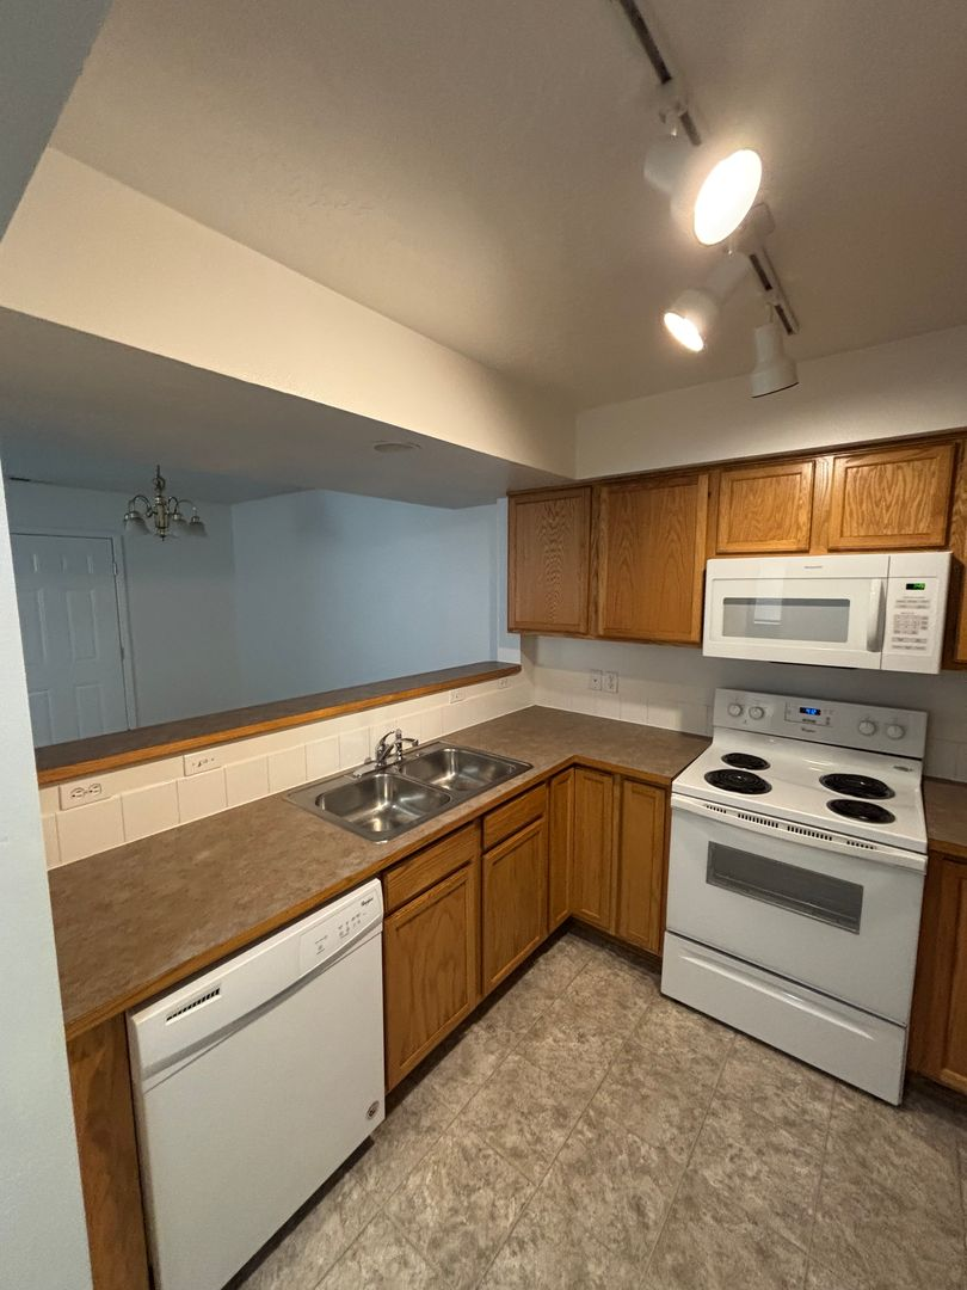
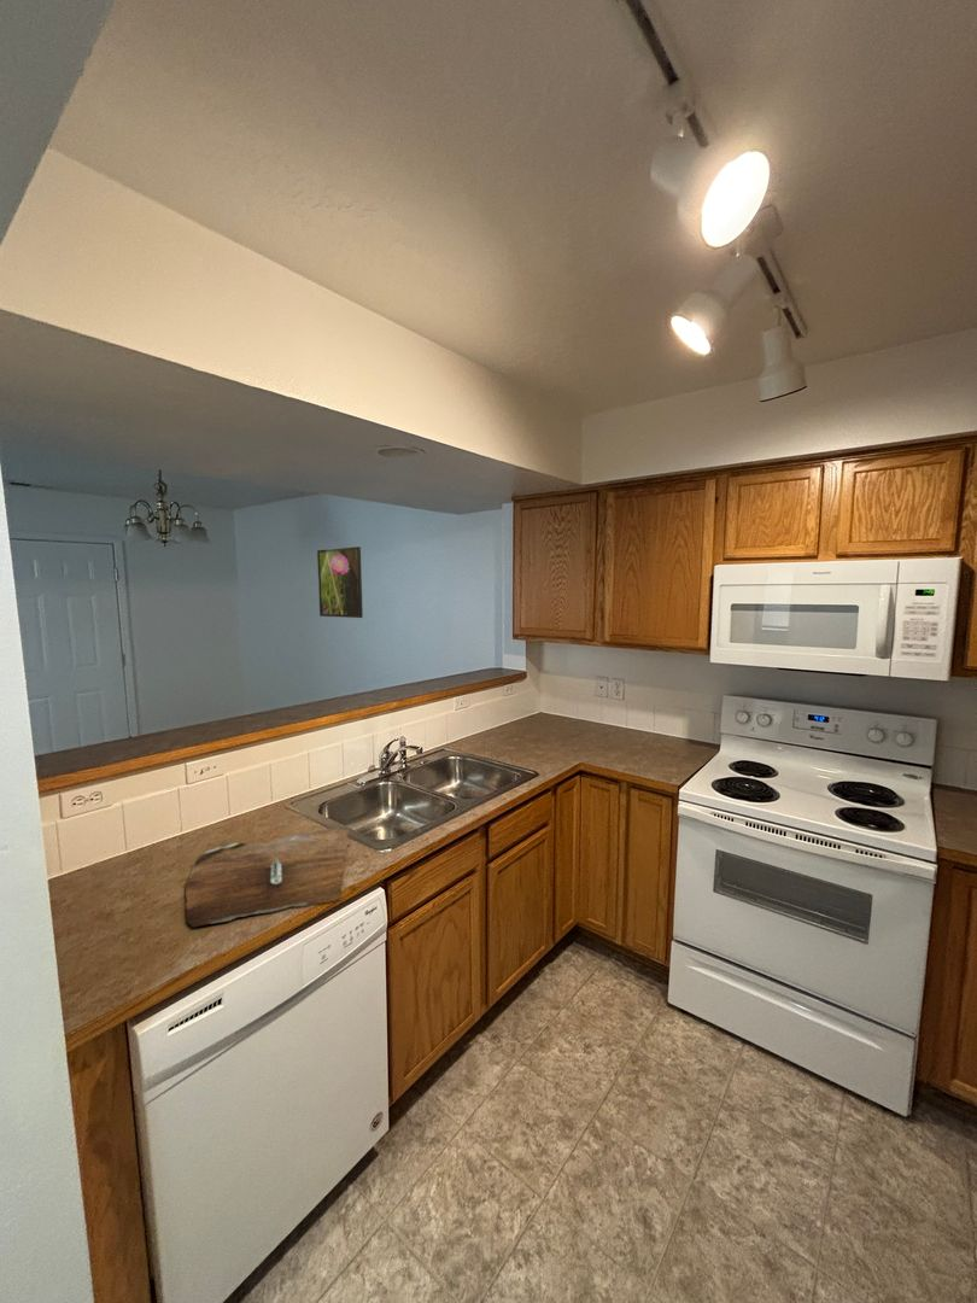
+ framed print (339, 583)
+ cutting board (269, 861)
